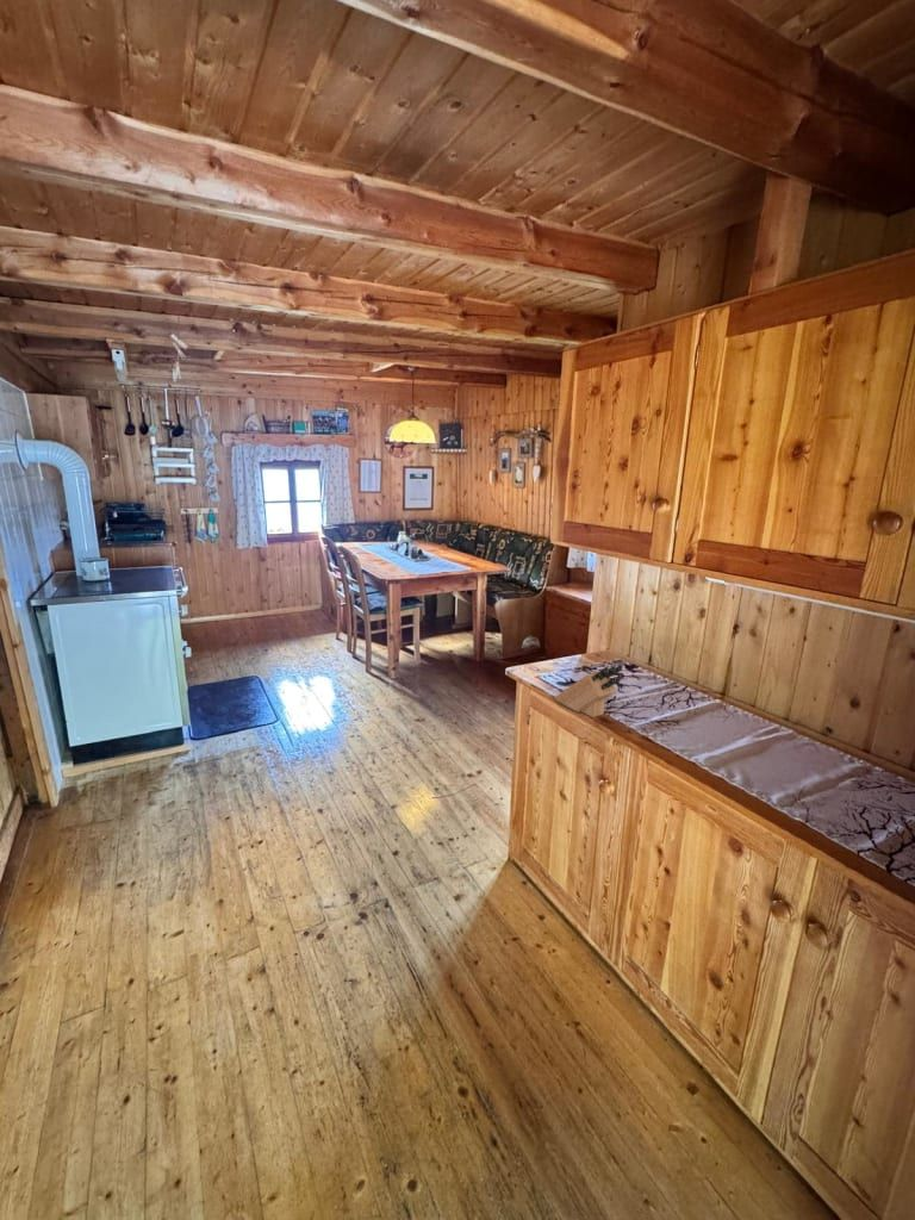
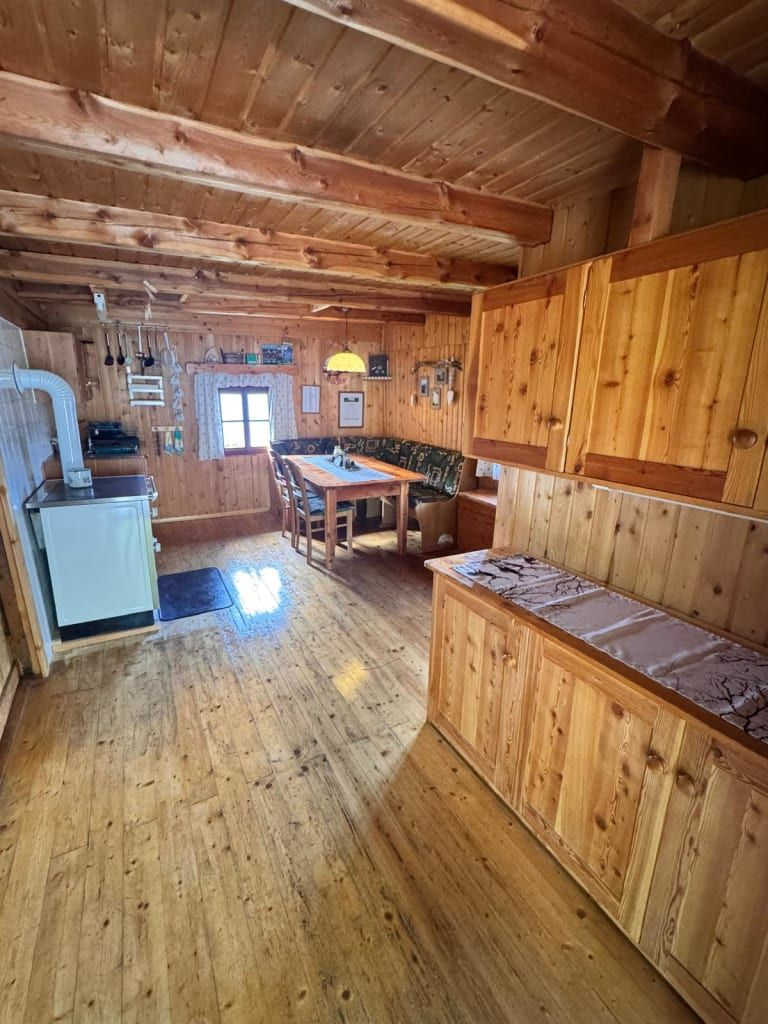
- knife block (589, 683)
